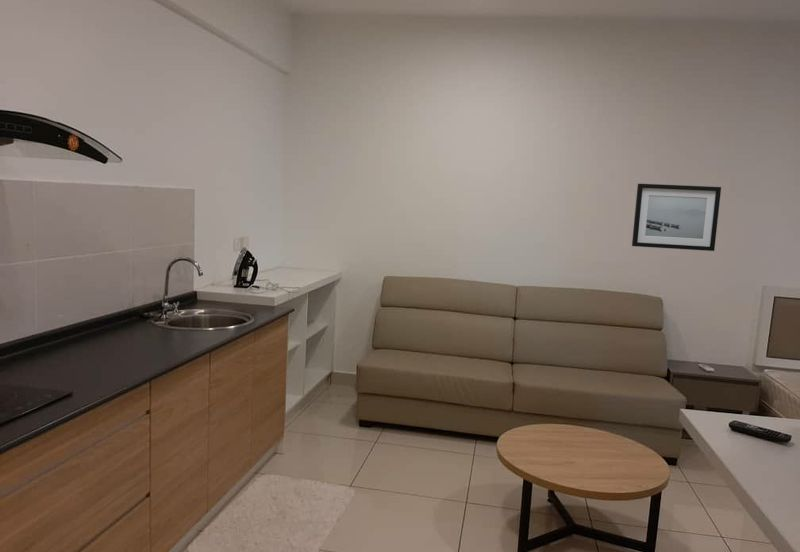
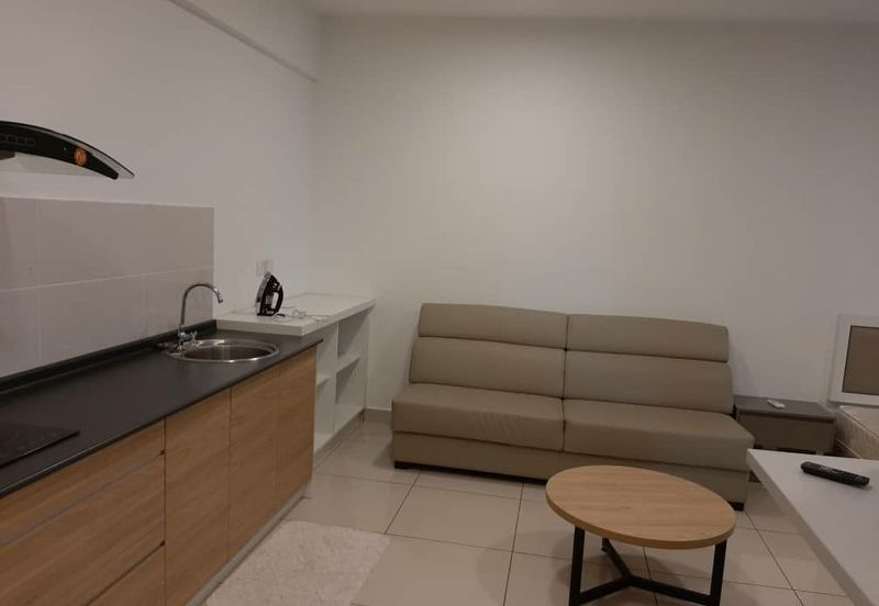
- wall art (675, 217)
